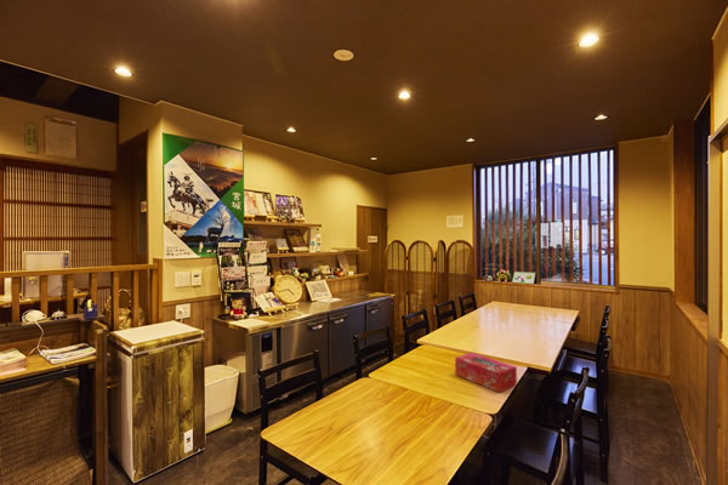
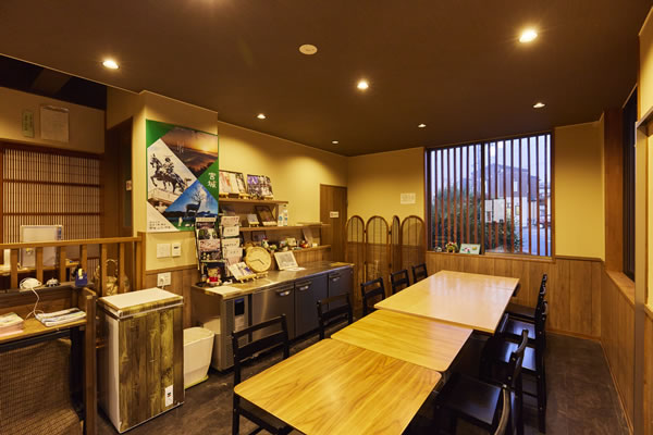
- tissue box (484, 370)
